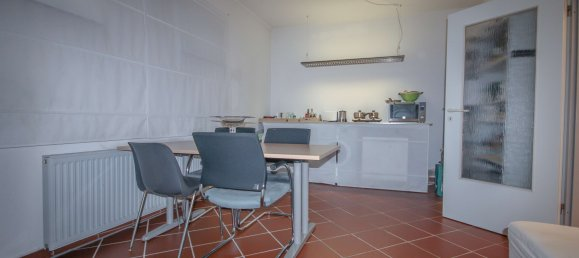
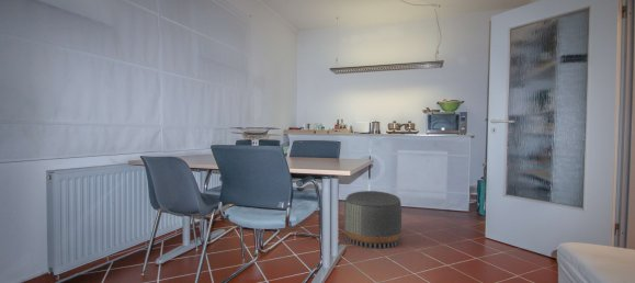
+ pouf (372, 215)
